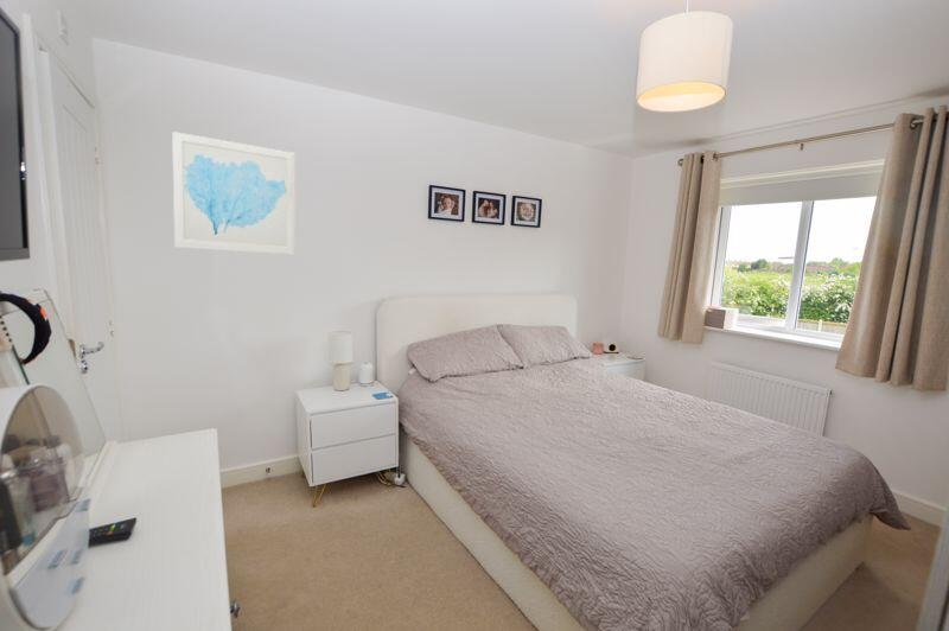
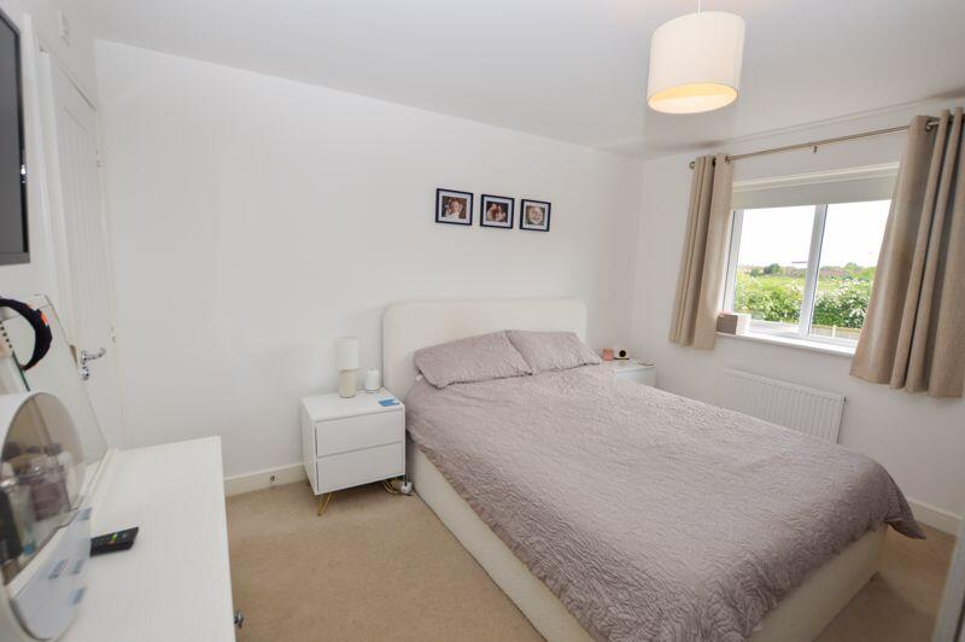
- wall art (237, 197)
